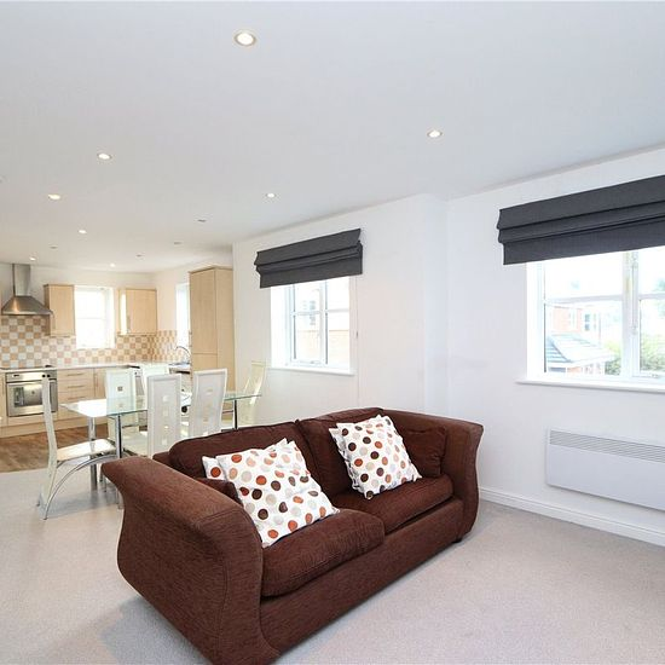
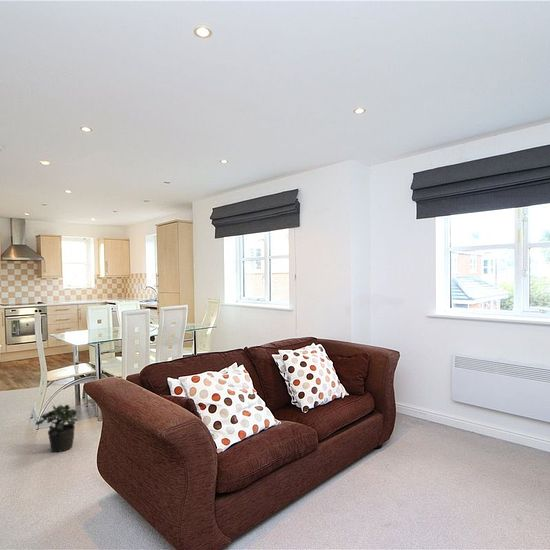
+ potted plant (59, 425)
